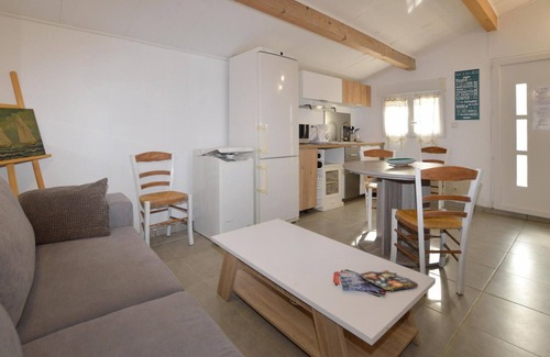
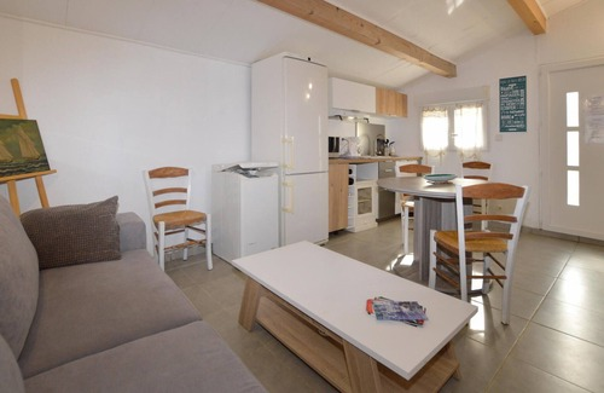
- magazine (387, 278)
